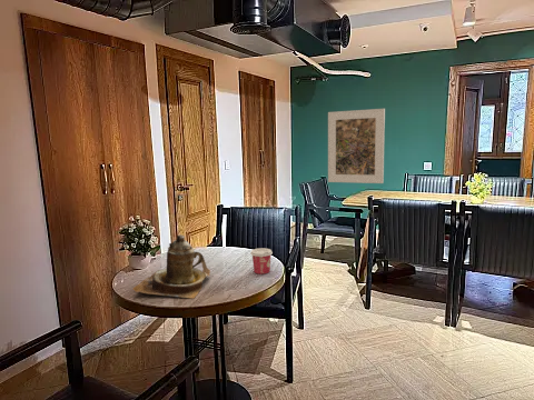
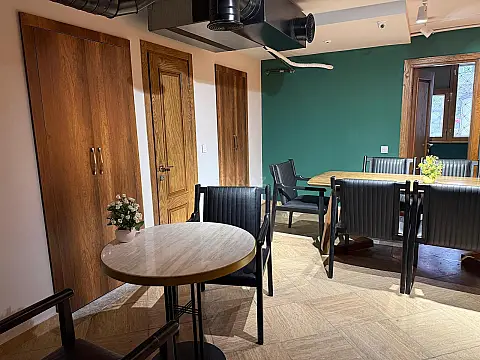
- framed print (355, 147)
- teapot (174, 260)
- cup (261, 261)
